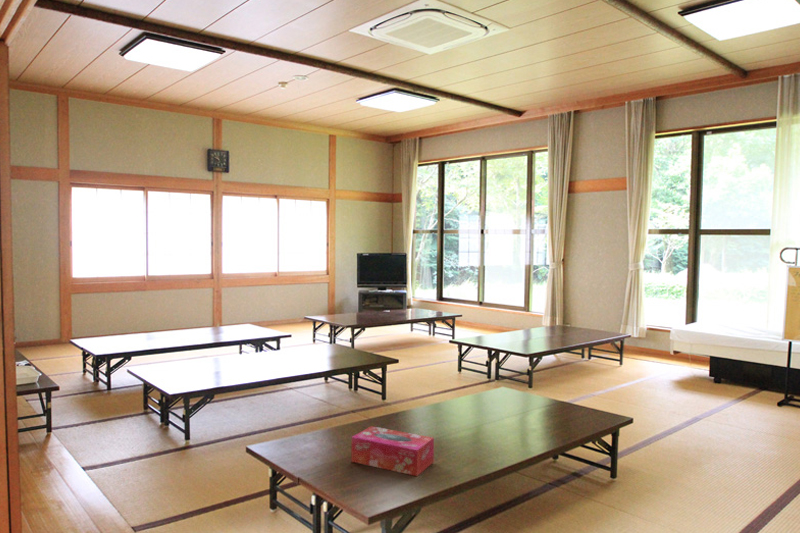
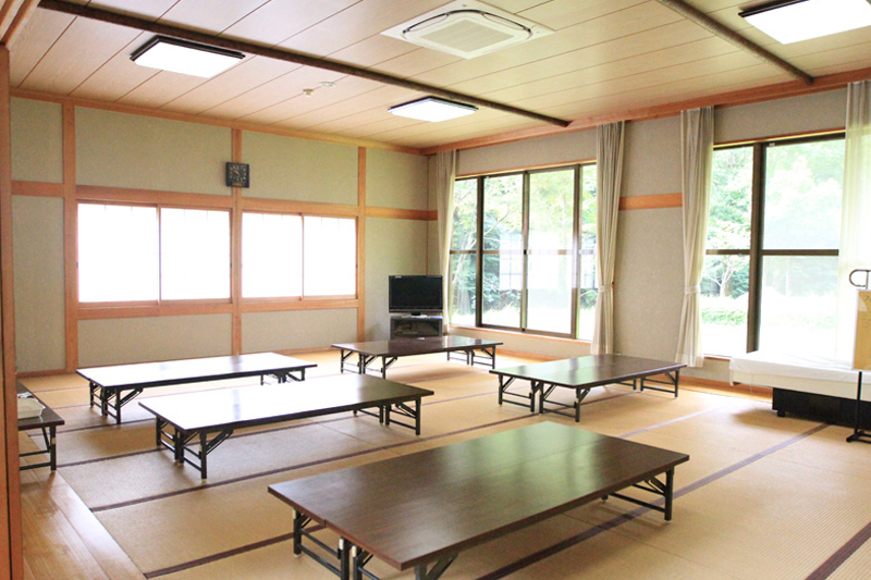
- tissue box (392, 449)
